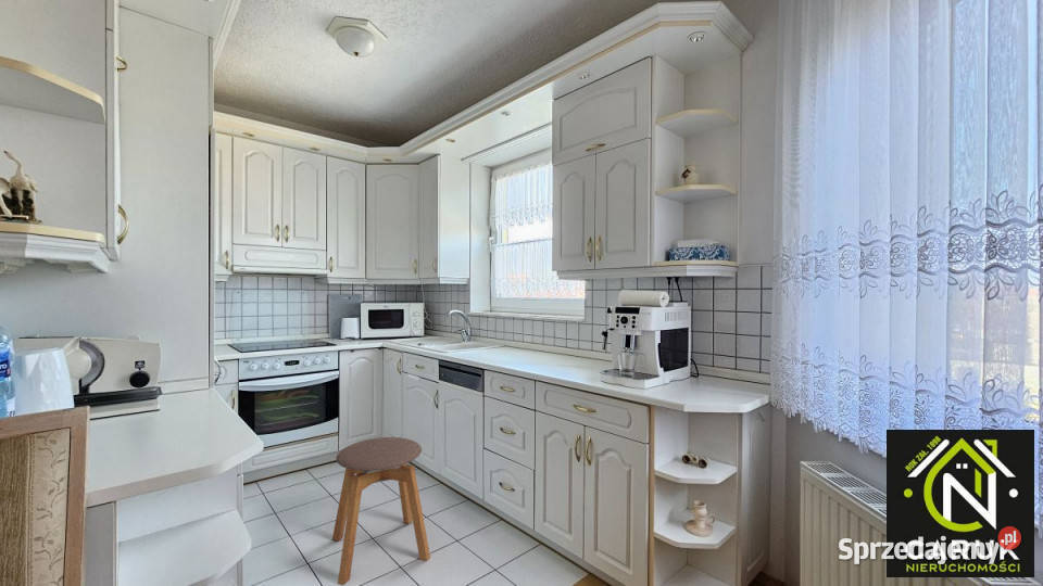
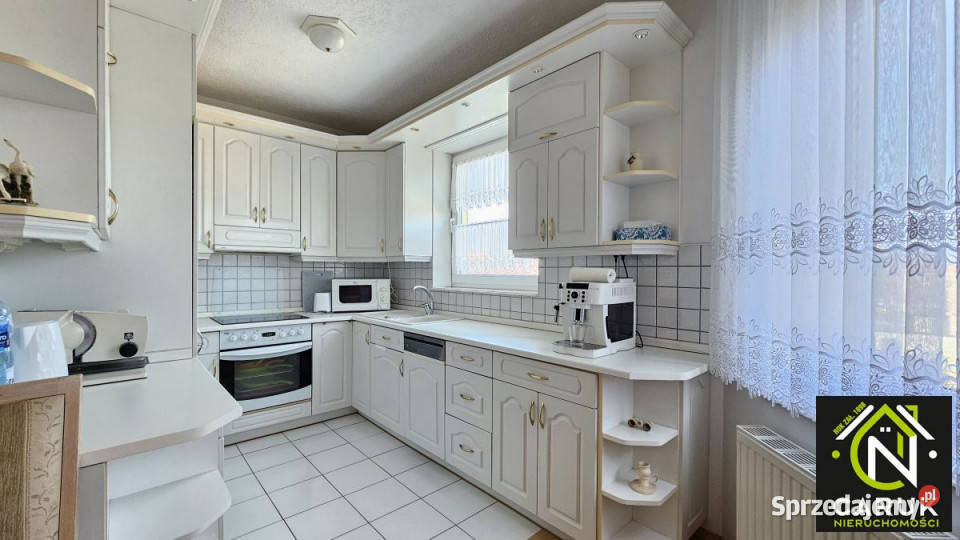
- stool (378, 482)
